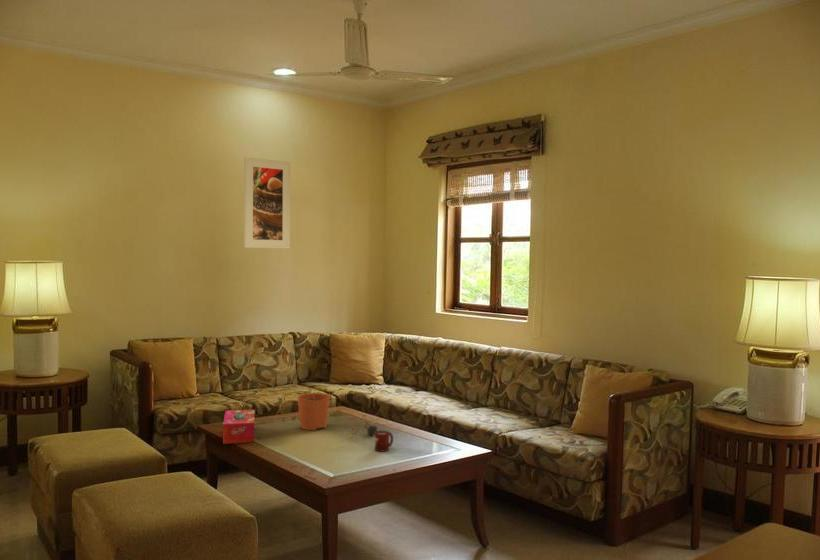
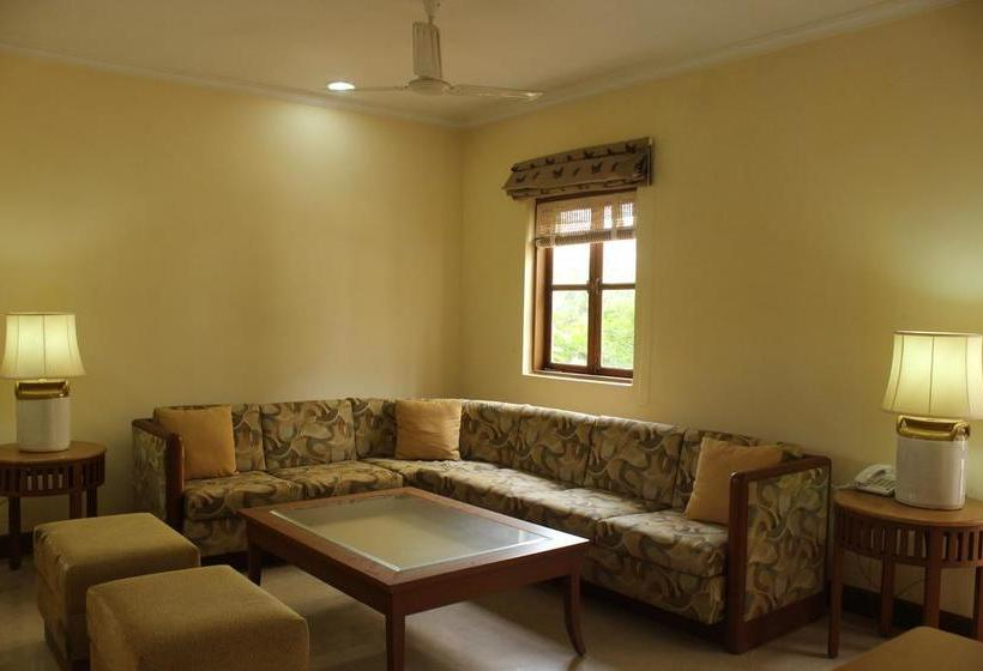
- tissue box (239, 425)
- cup (384, 440)
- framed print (267, 204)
- teapot (355, 414)
- plant pot (313, 404)
